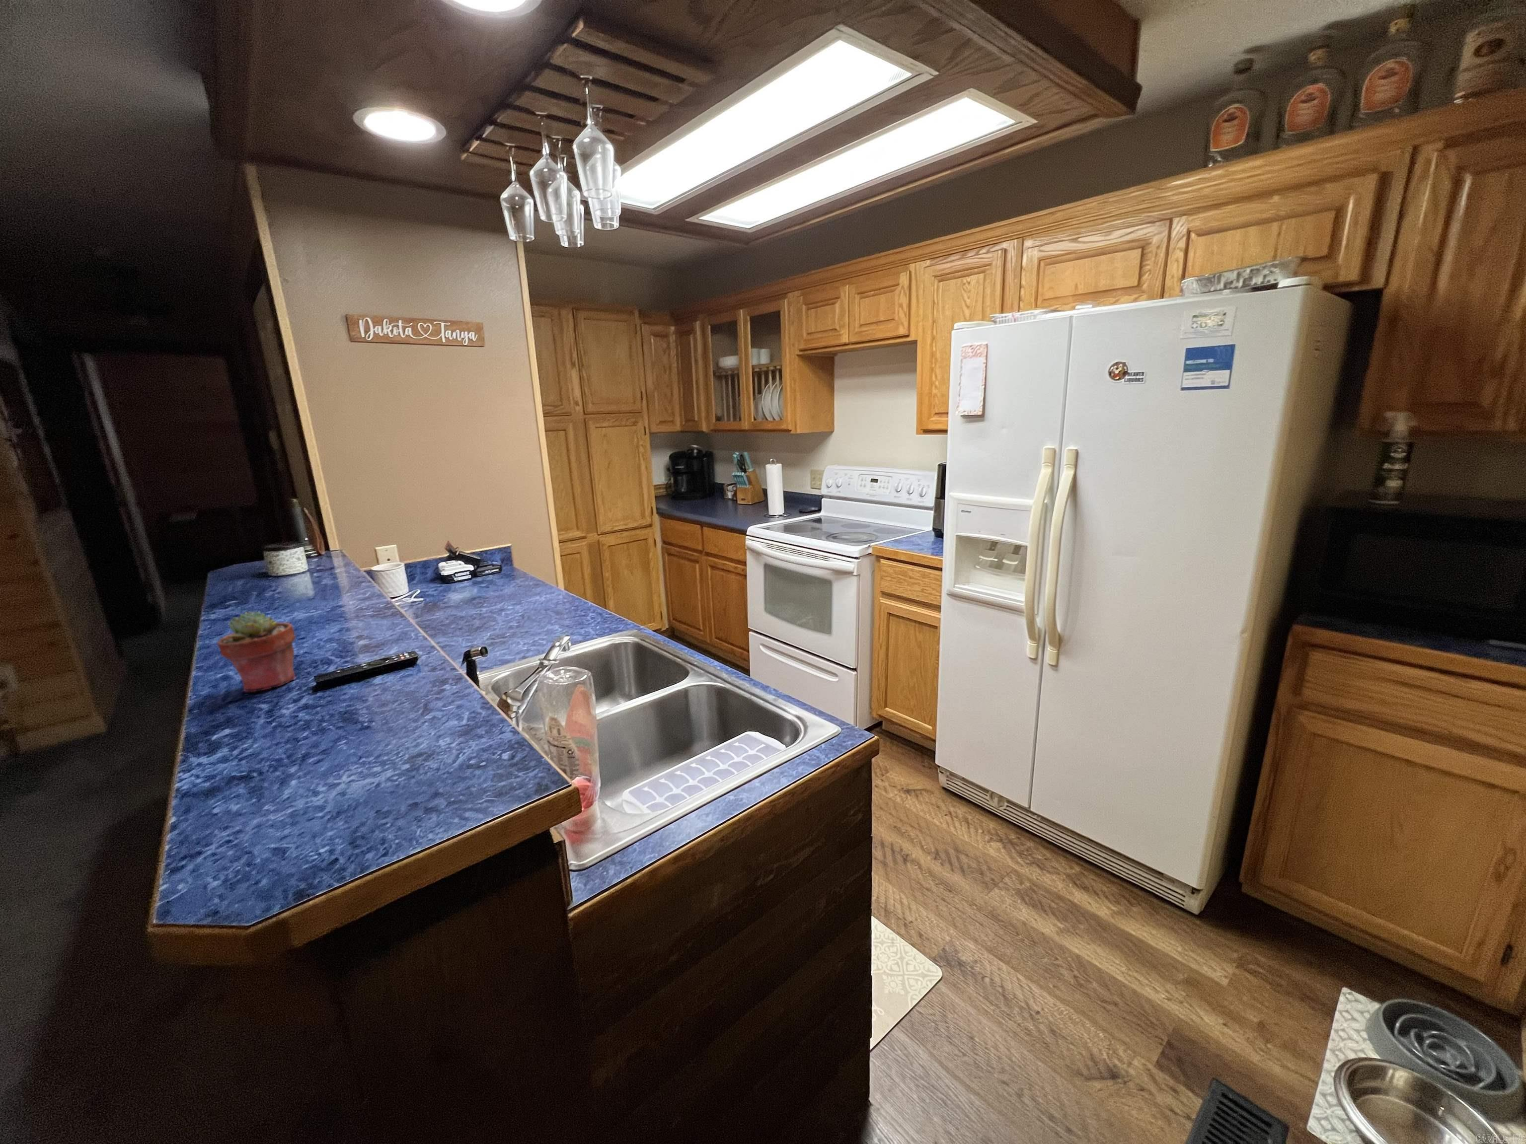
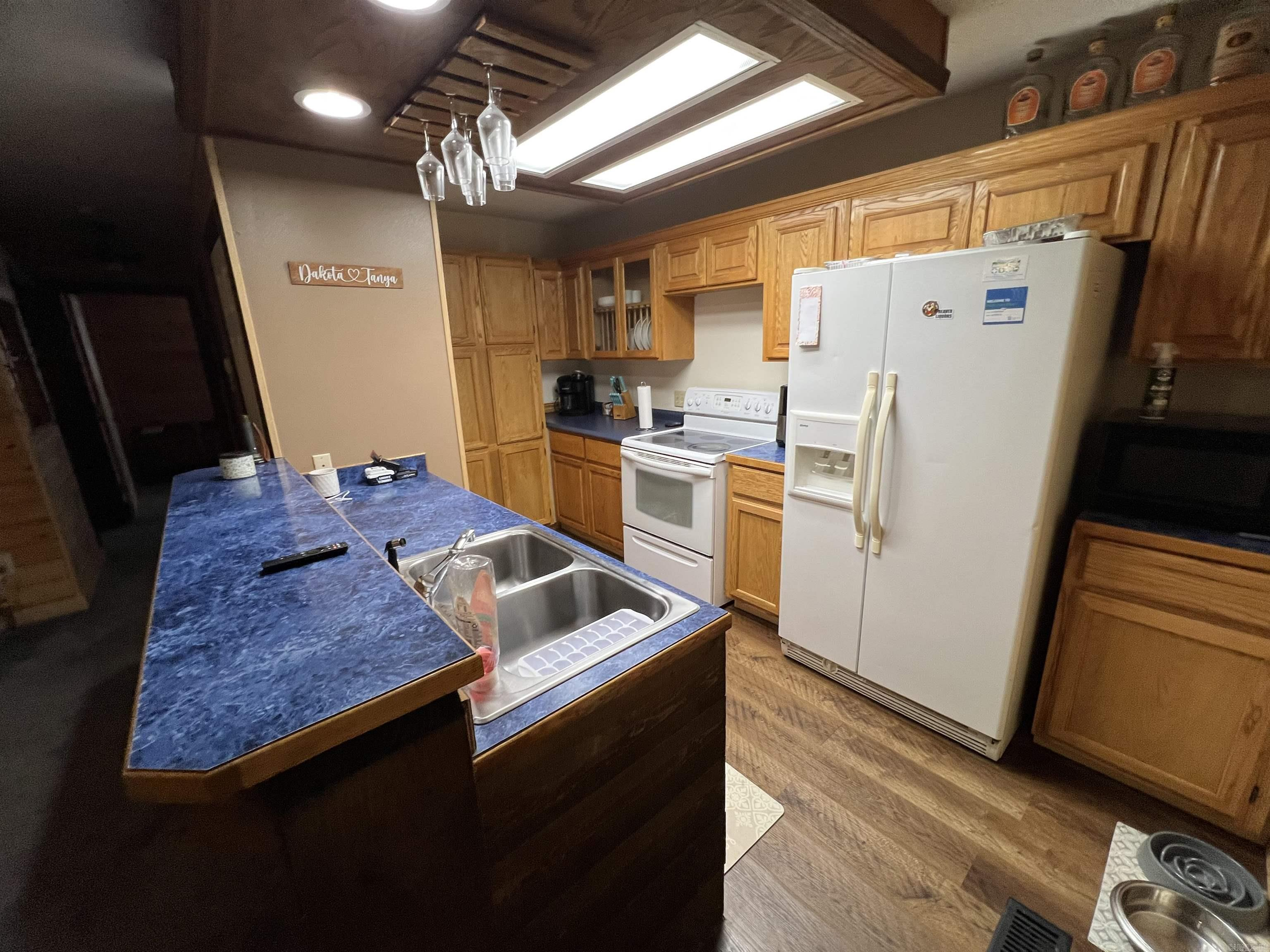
- potted succulent (260, 648)
